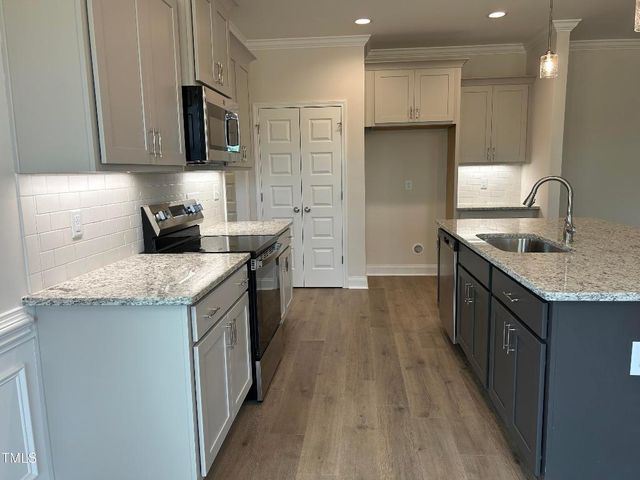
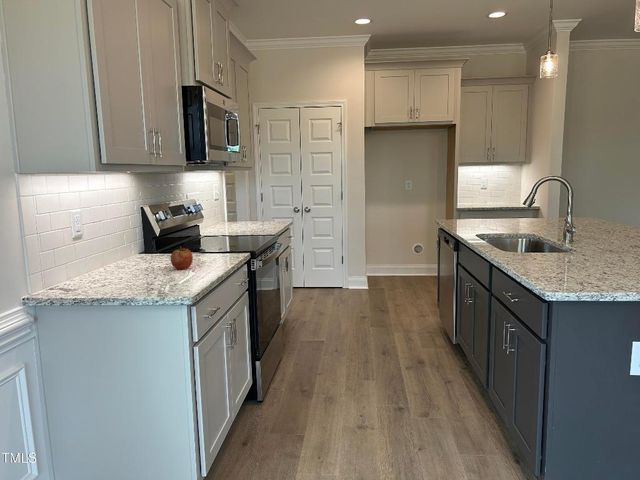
+ fruit (181, 257)
